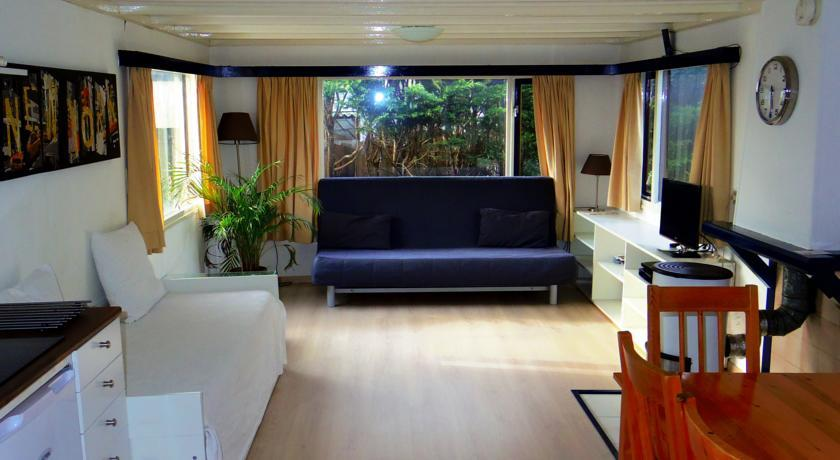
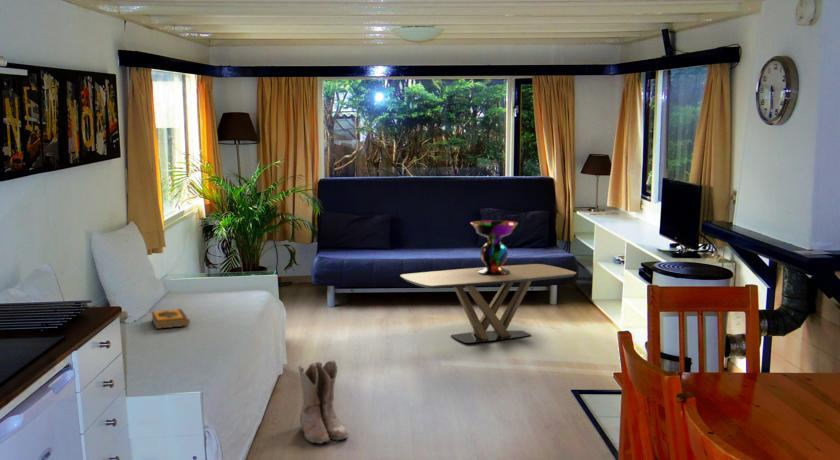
+ hardback book (170, 318)
+ coffee table (488, 305)
+ decorative bowl (494, 247)
+ boots (322, 399)
